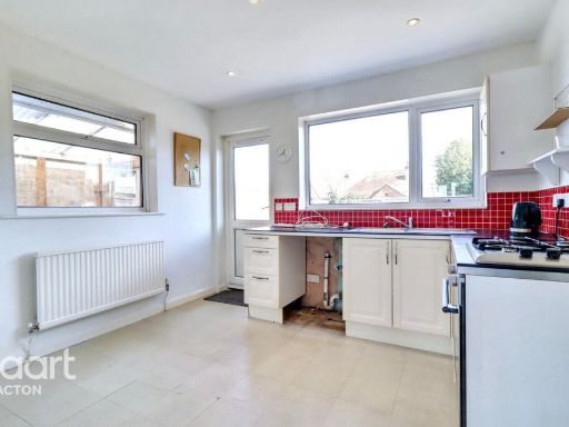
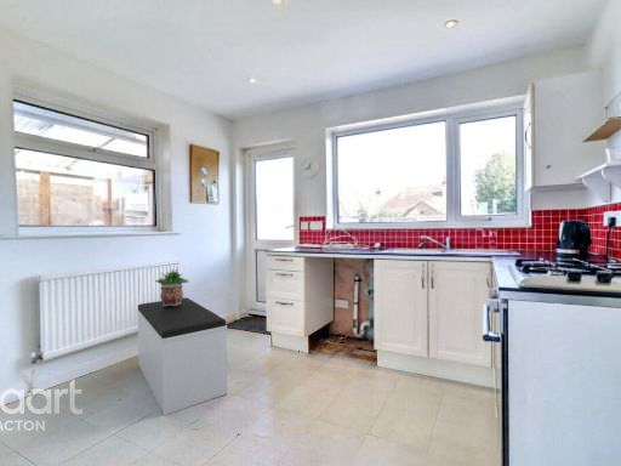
+ potted plant (171, 286)
+ bench (177, 343)
